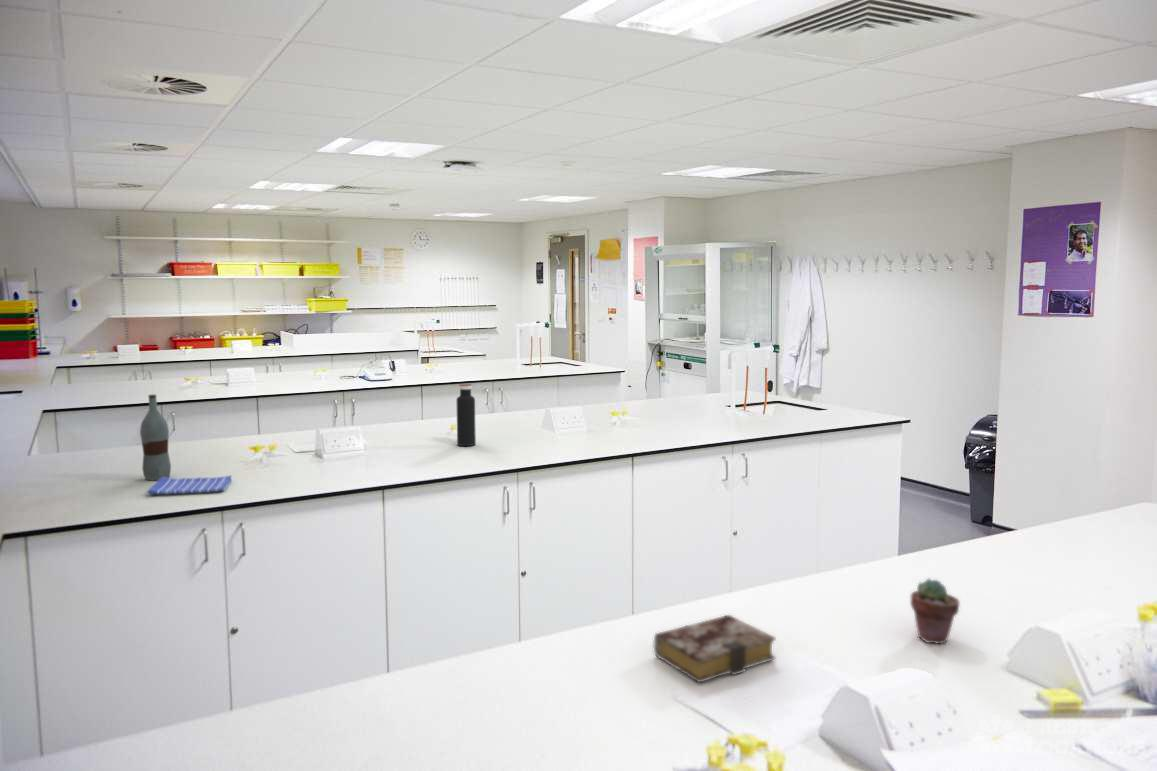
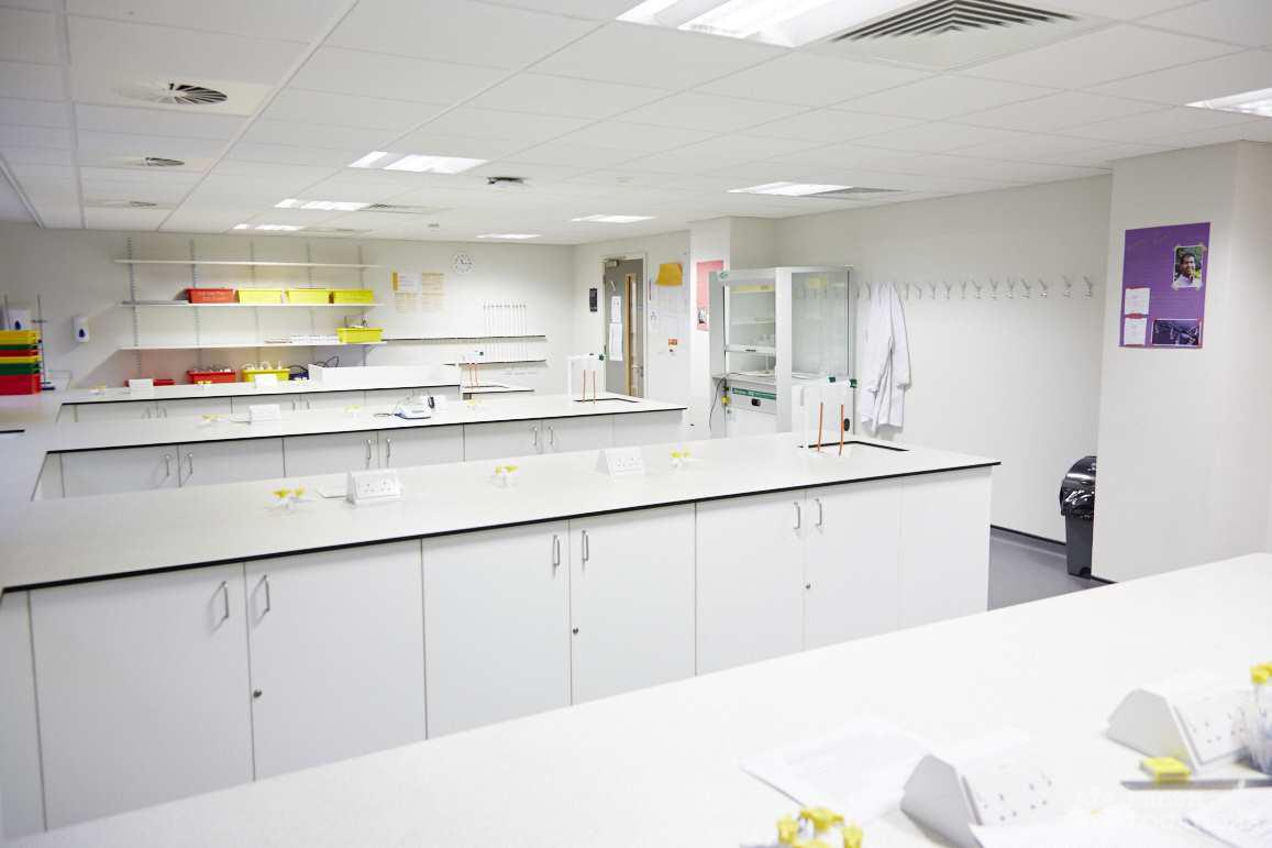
- bottle (154, 436)
- dish towel (191, 484)
- book (714, 645)
- water bottle (465, 414)
- potted succulent (934, 608)
